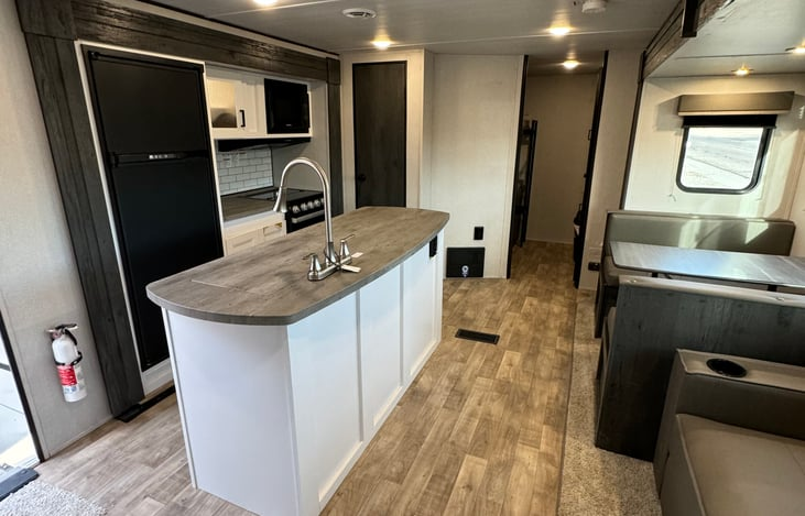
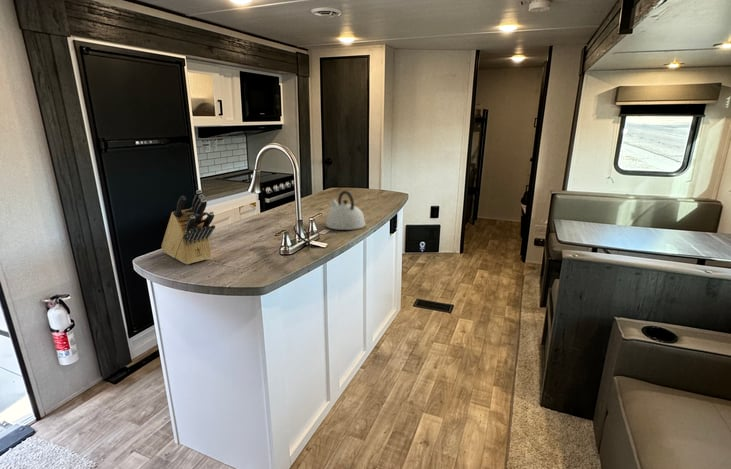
+ knife block (186, 223)
+ kettle (344, 207)
